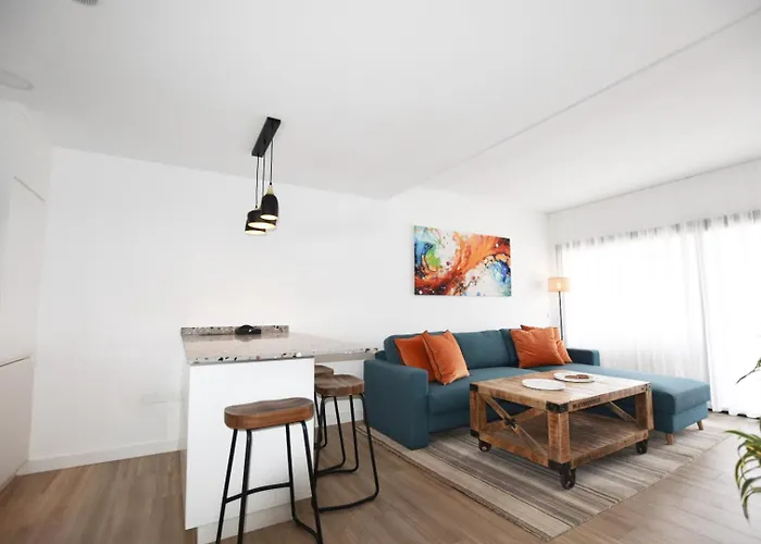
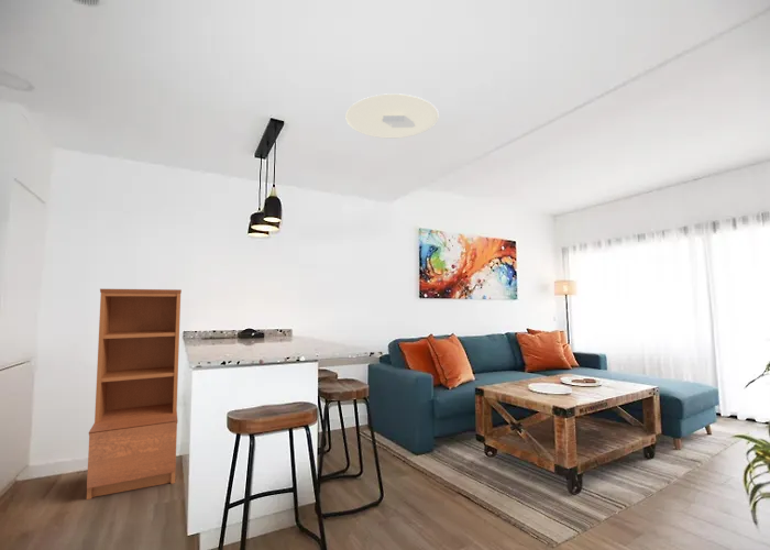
+ ceiling light (392, 114)
+ bookshelf (139, 382)
